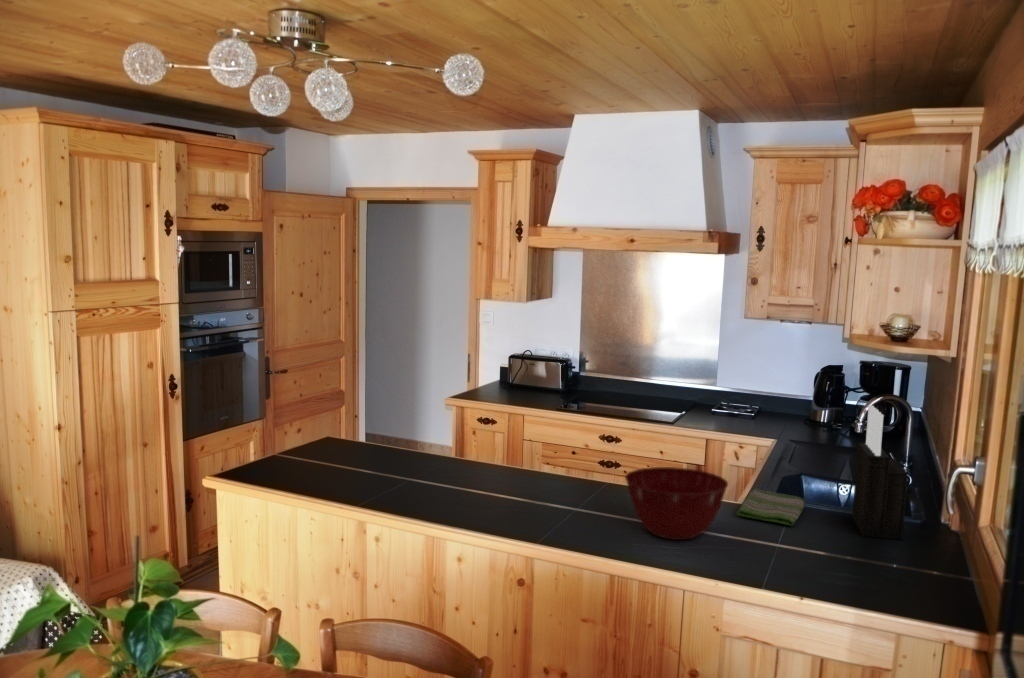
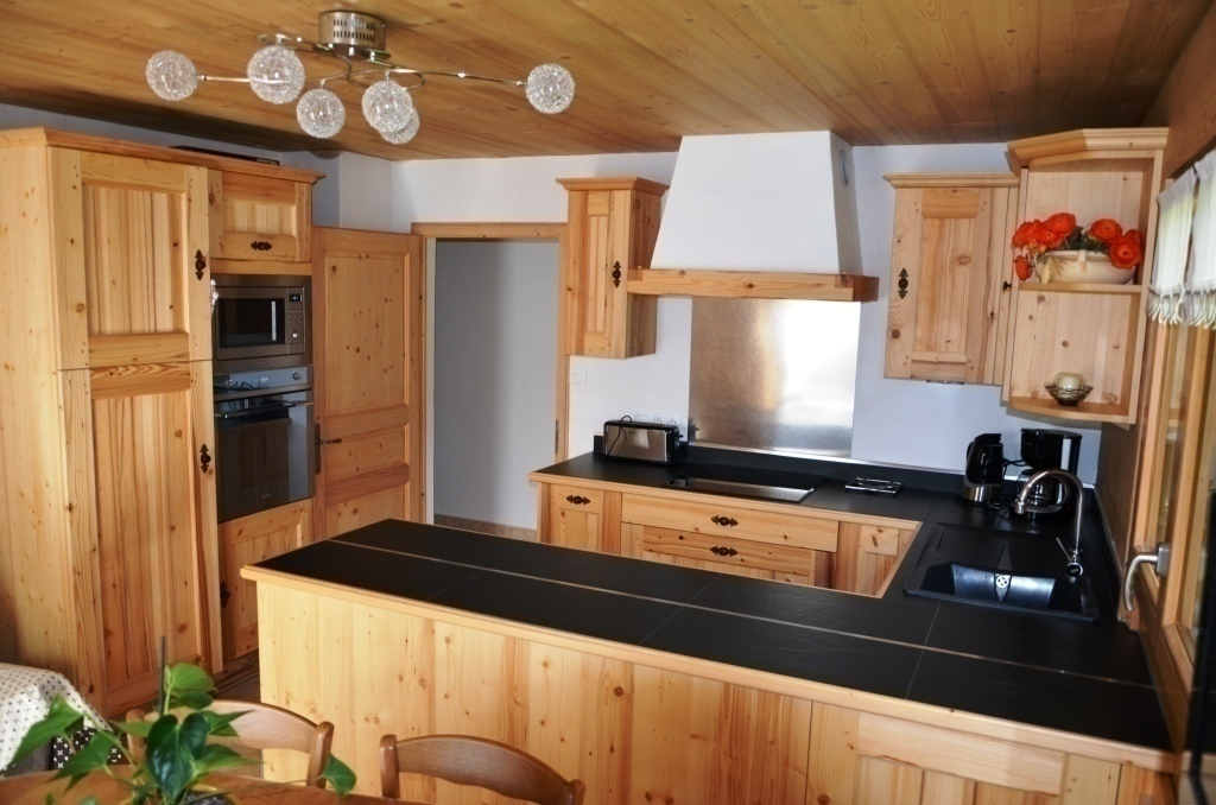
- dish towel (771, 505)
- mixing bowl (674, 505)
- knife block (885, 470)
